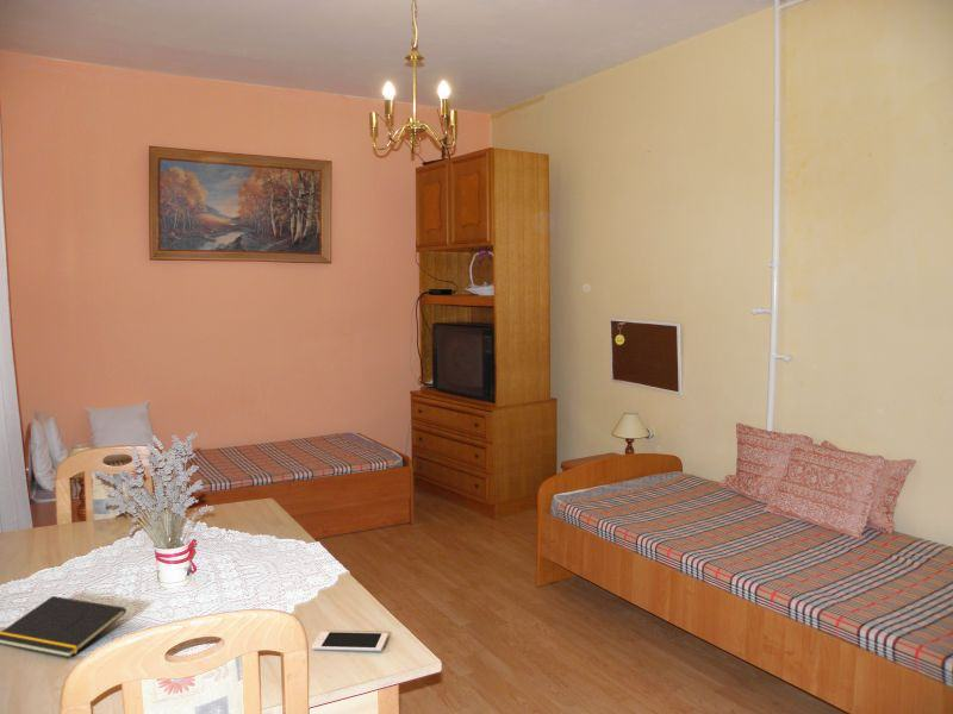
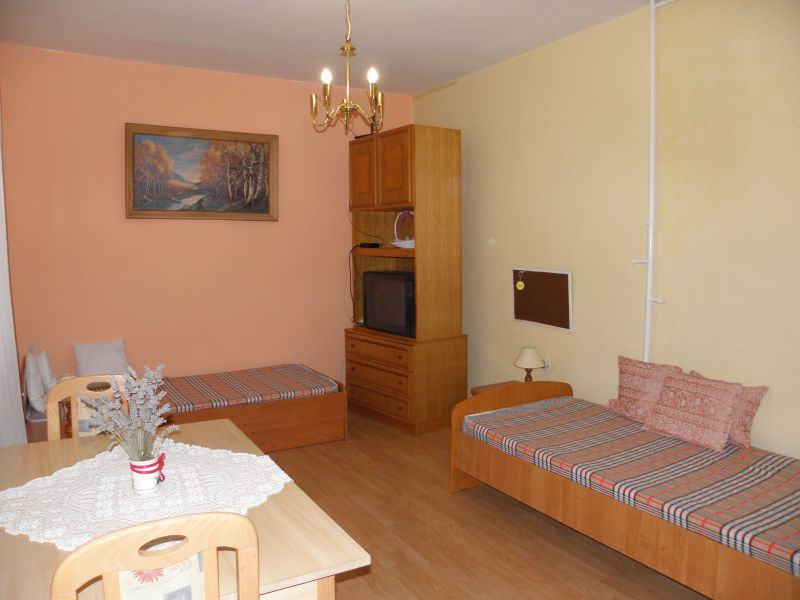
- notepad (61, 625)
- cell phone (350, 640)
